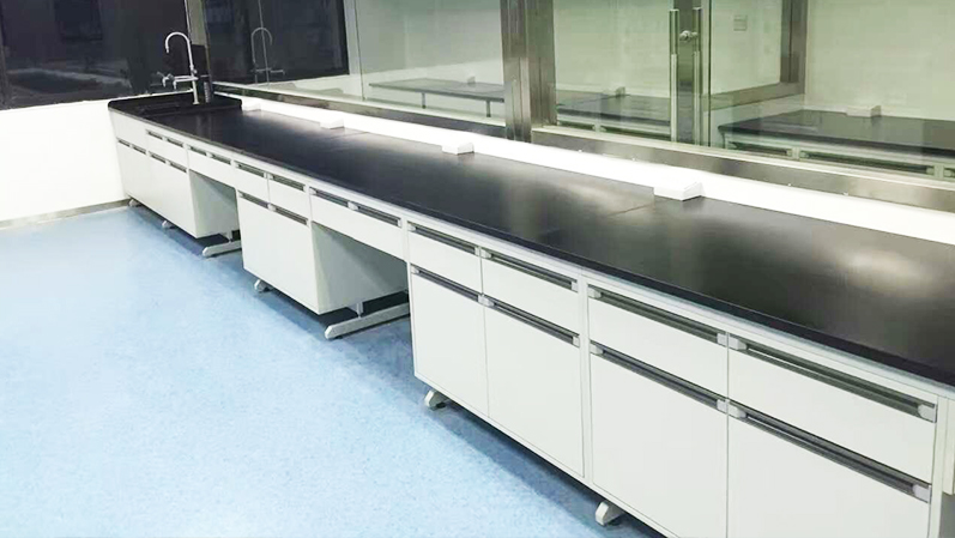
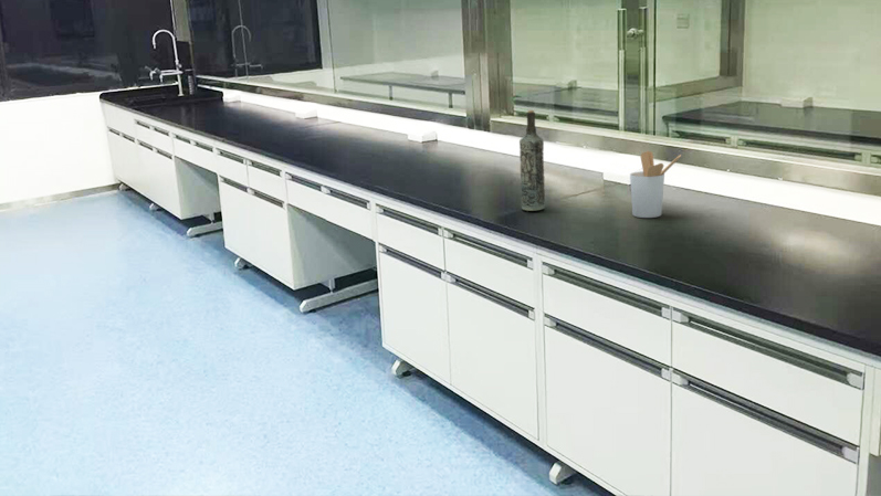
+ utensil holder (655, 183)
+ bottle (532, 160)
